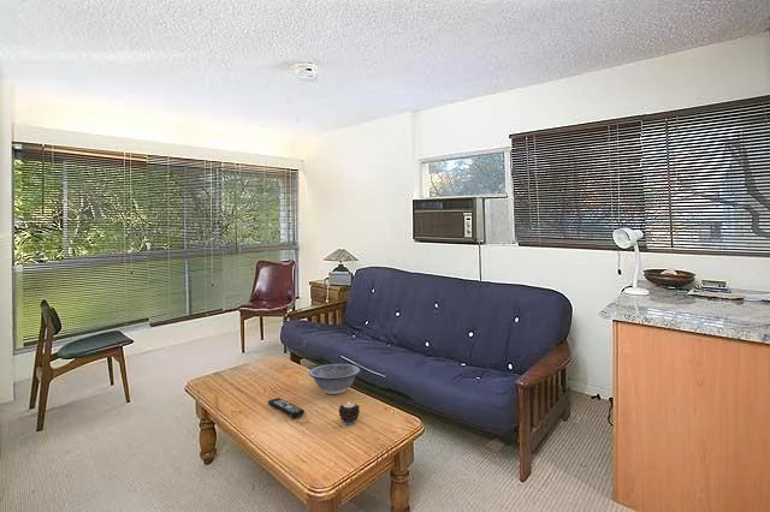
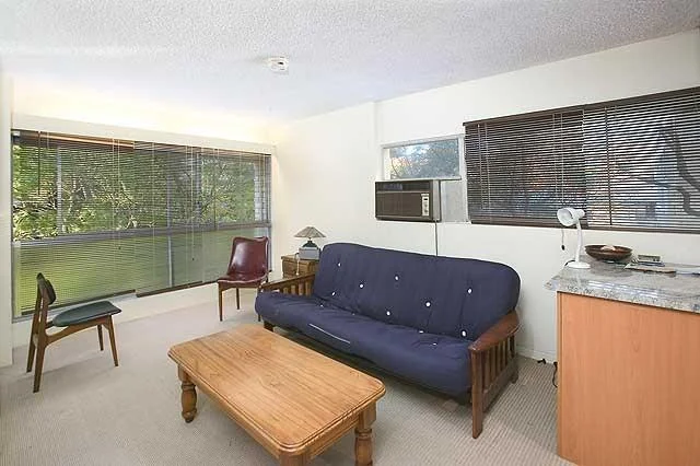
- remote control (285, 406)
- decorative bowl (334, 380)
- candle (349, 411)
